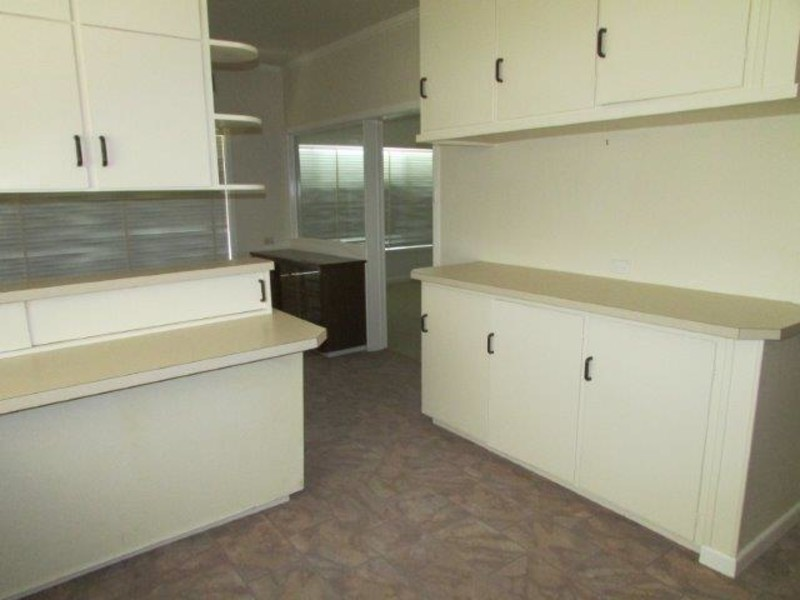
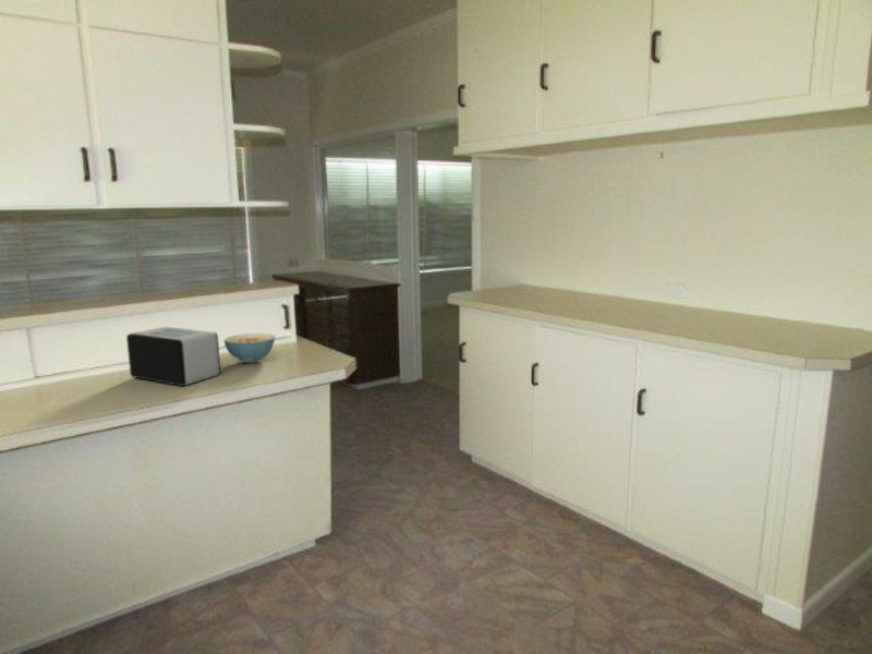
+ toaster (173, 354)
+ cereal bowl (250, 349)
